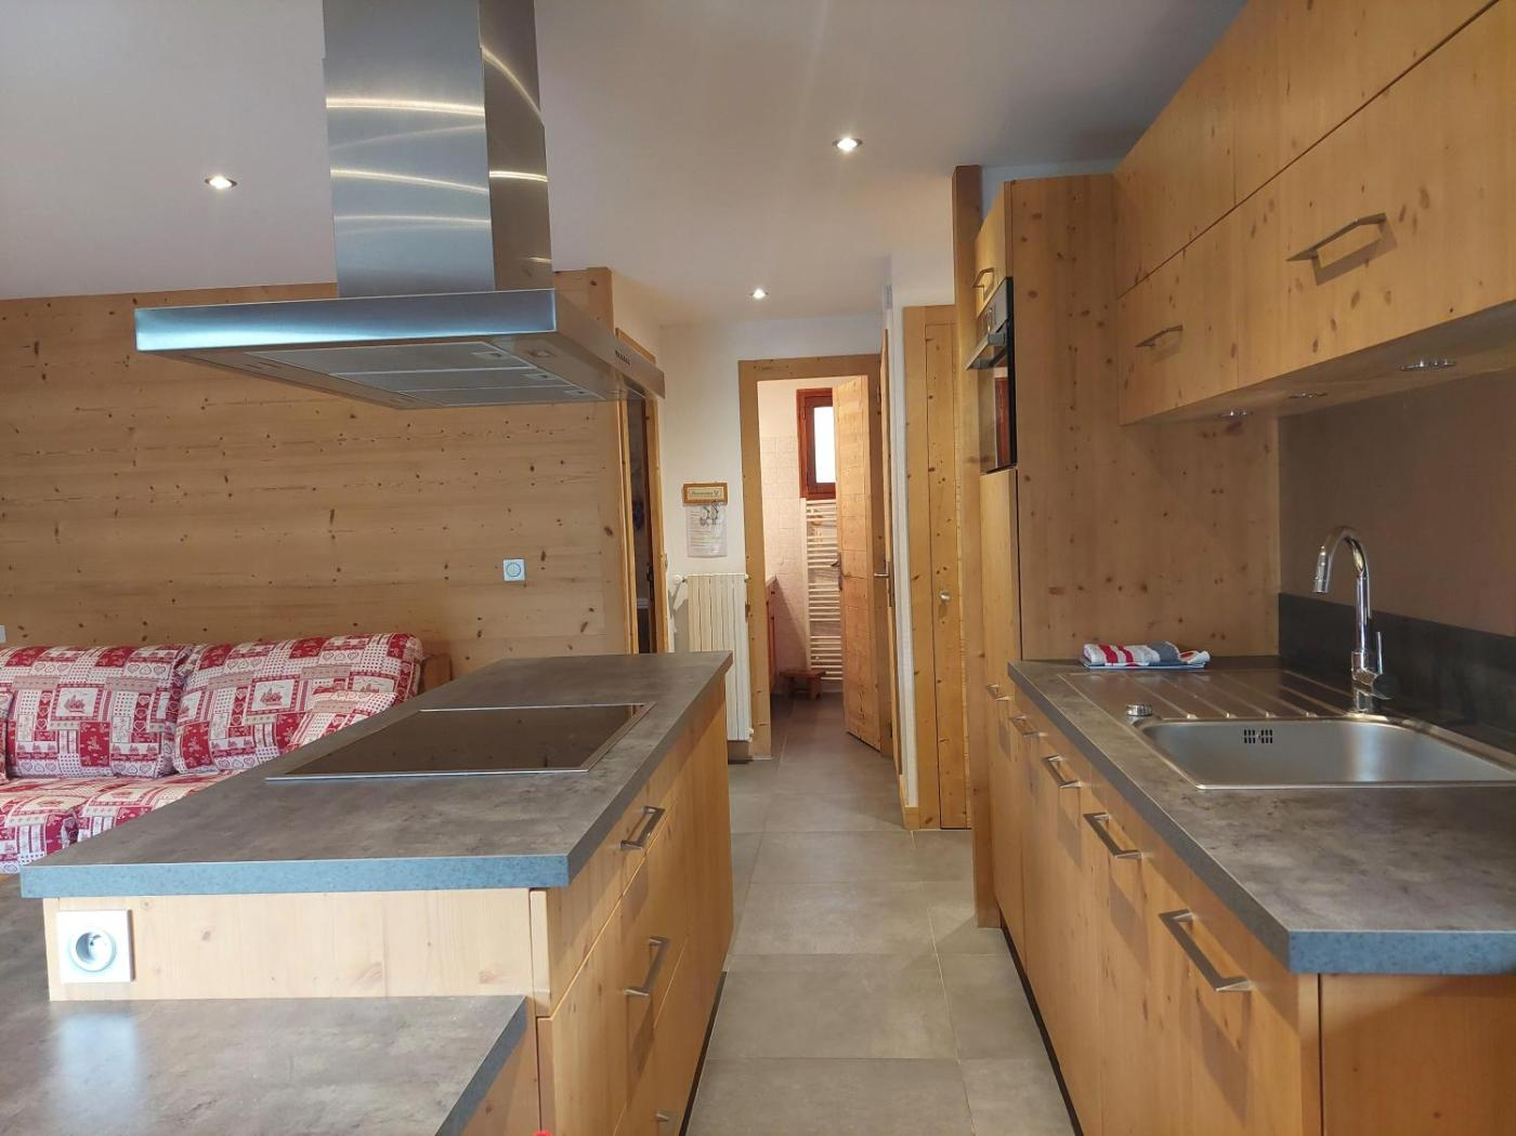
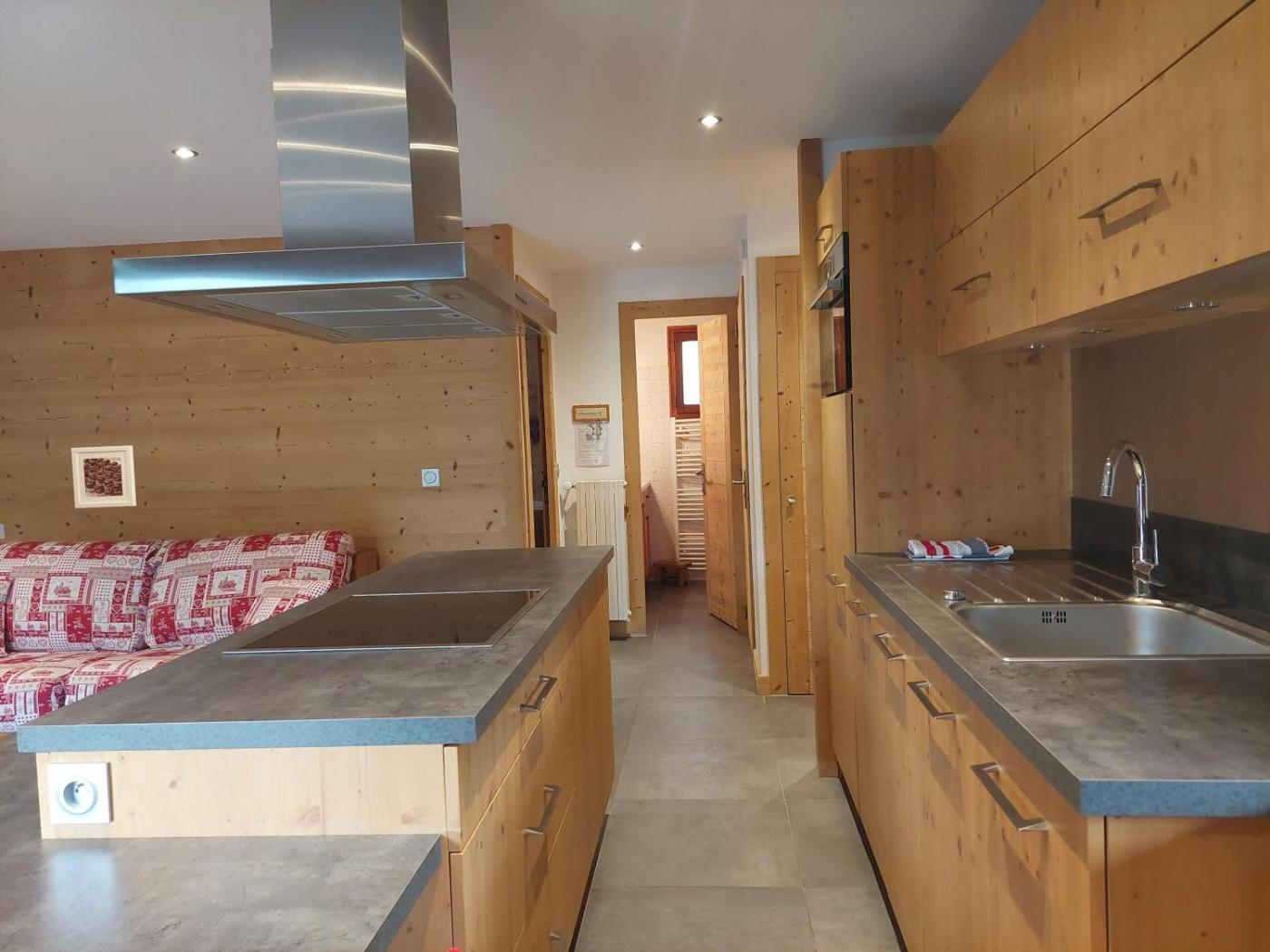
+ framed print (103, 477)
